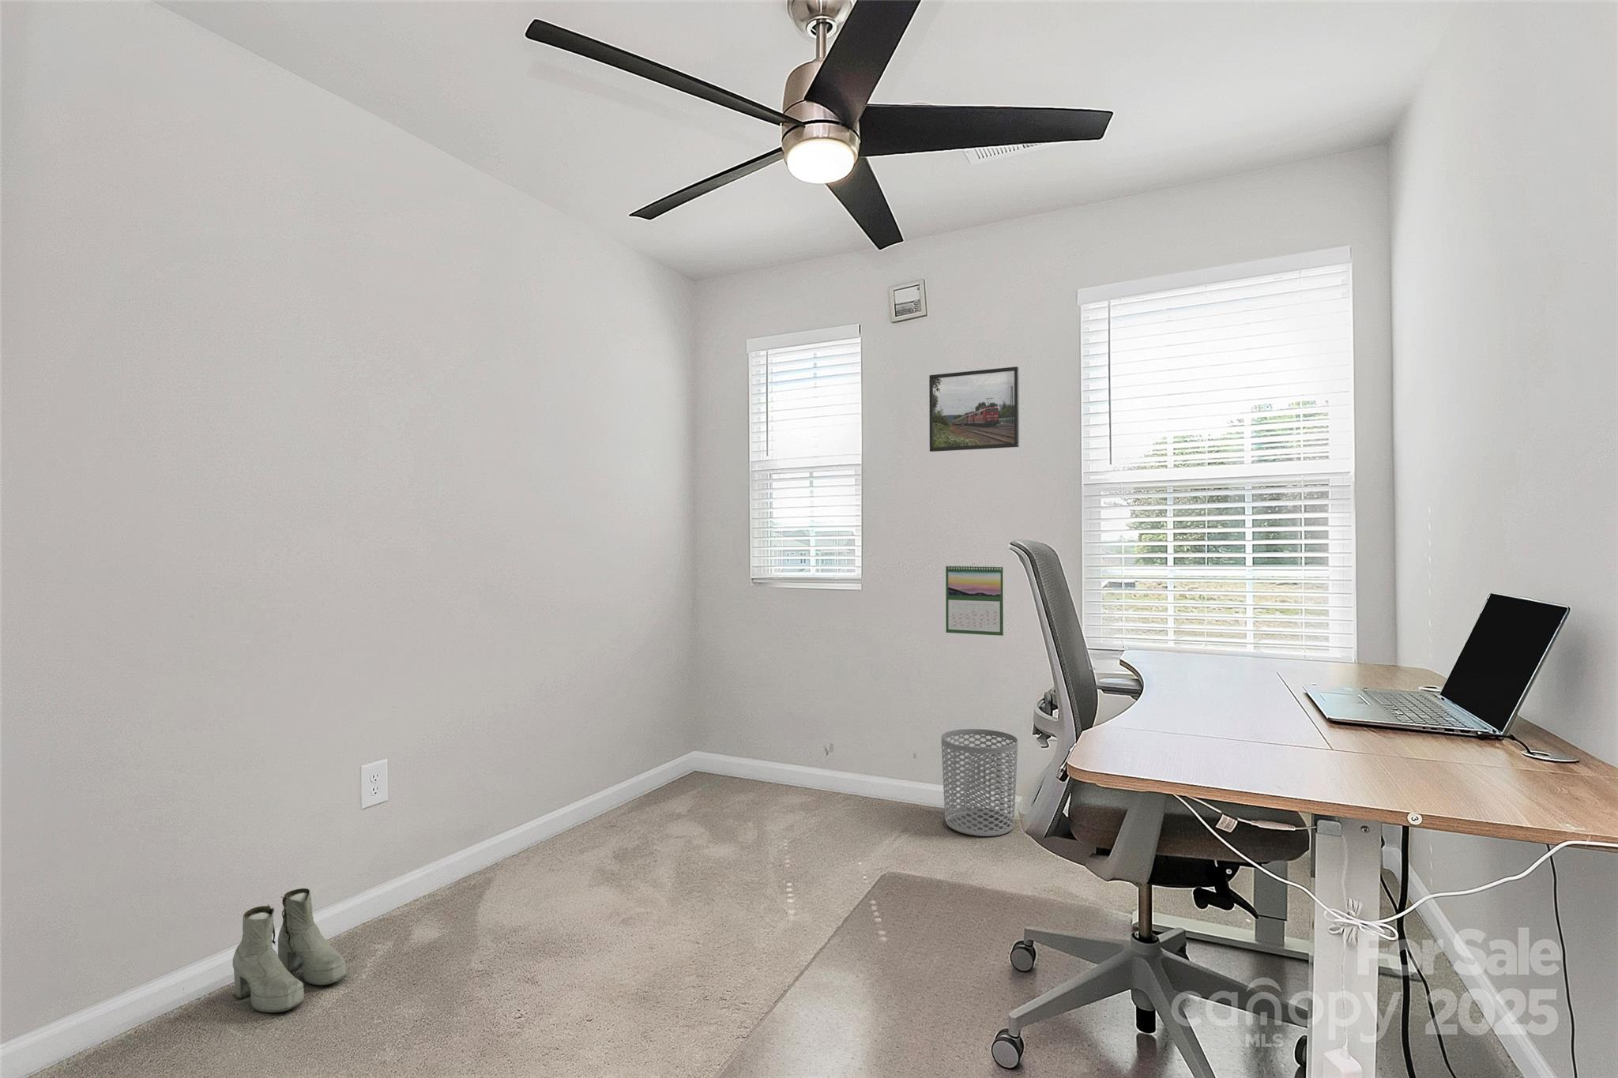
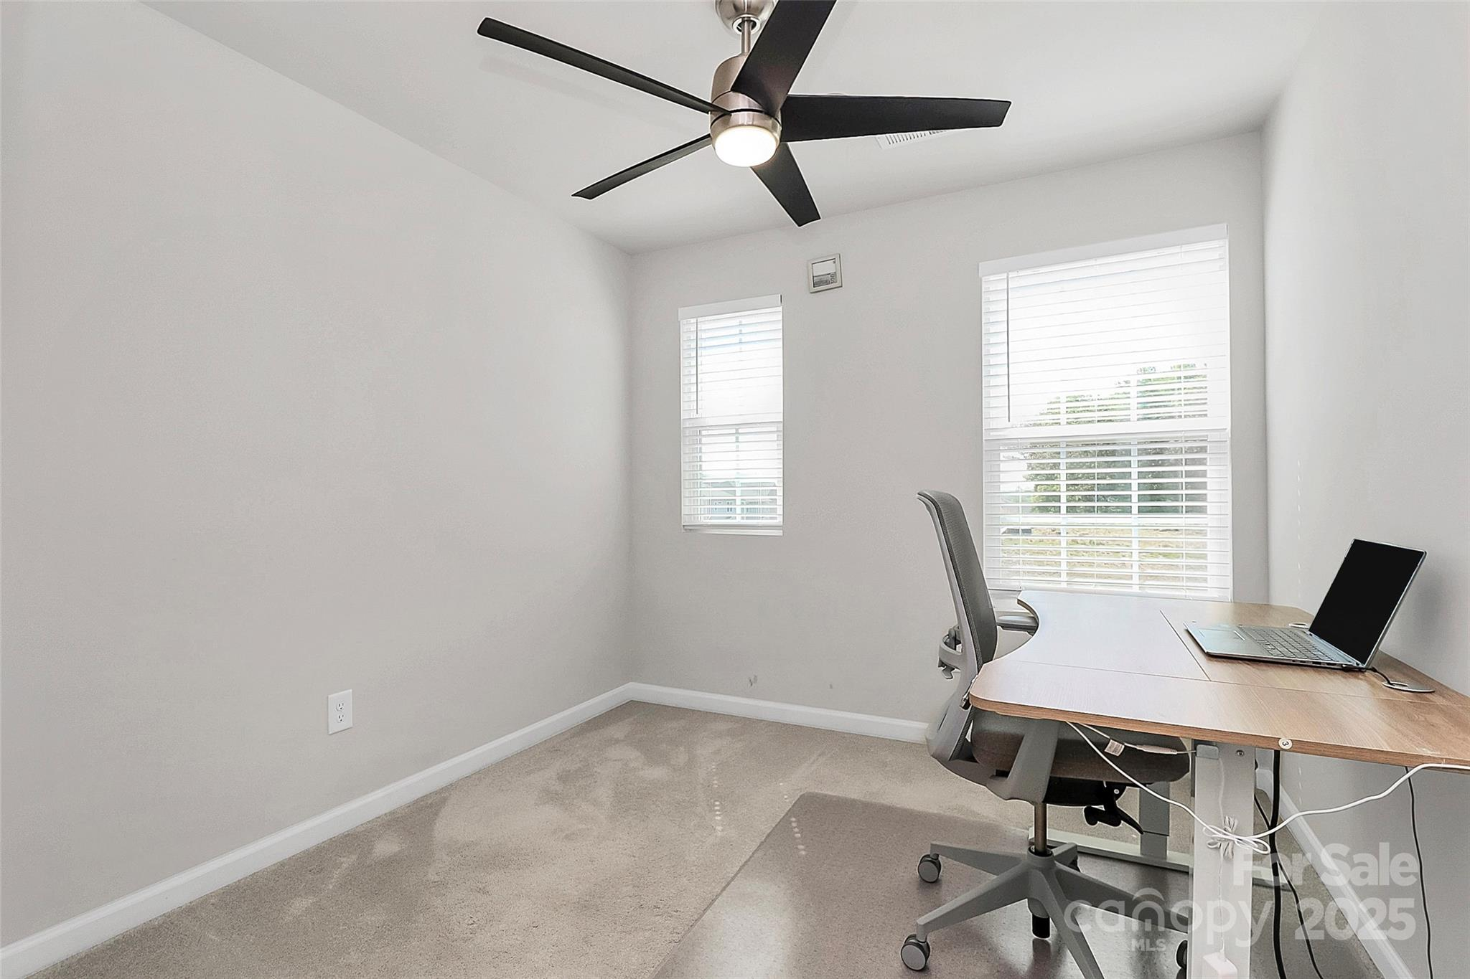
- boots (289, 944)
- waste bin (979, 781)
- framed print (972, 410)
- calendar (974, 599)
